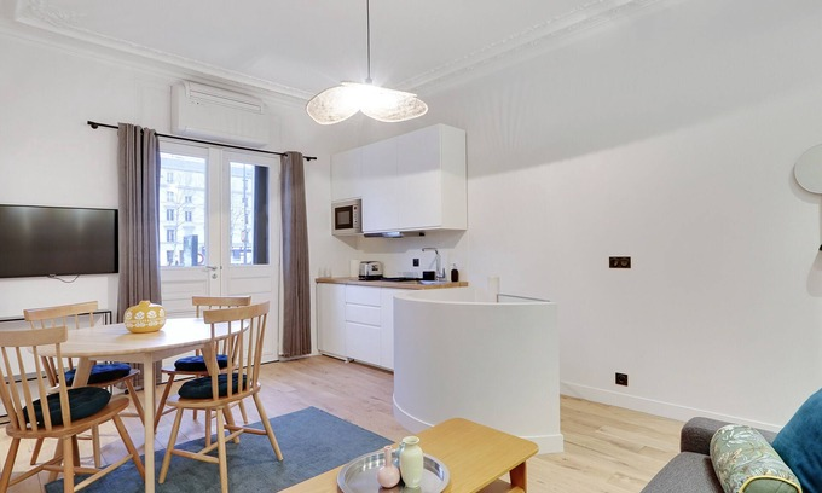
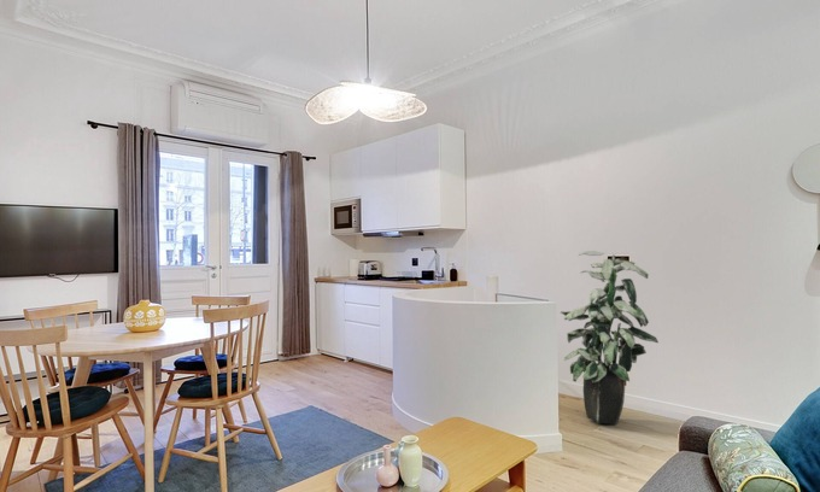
+ indoor plant (603, 334)
